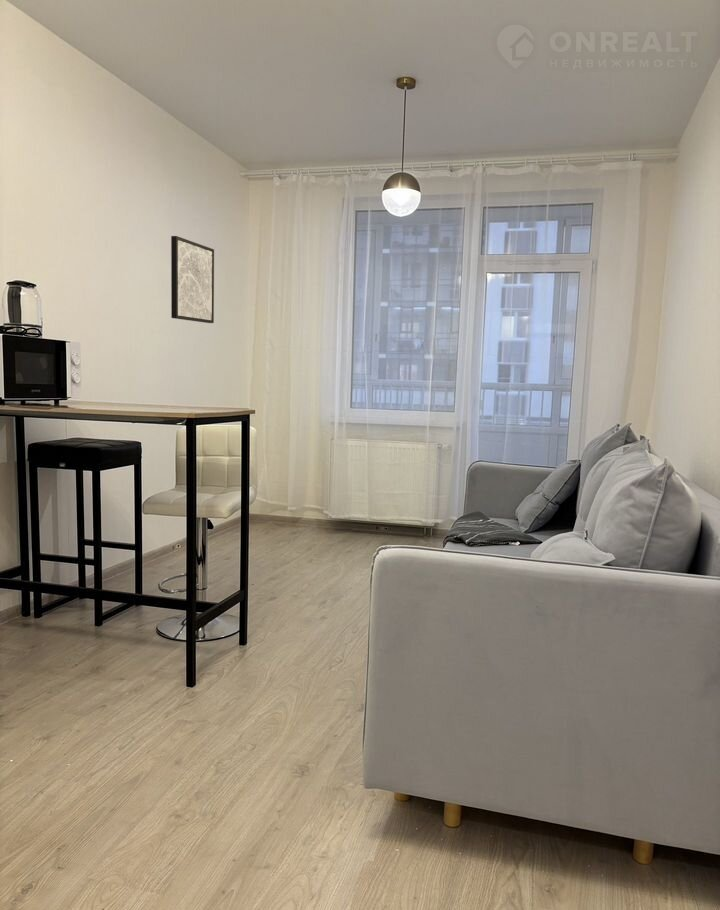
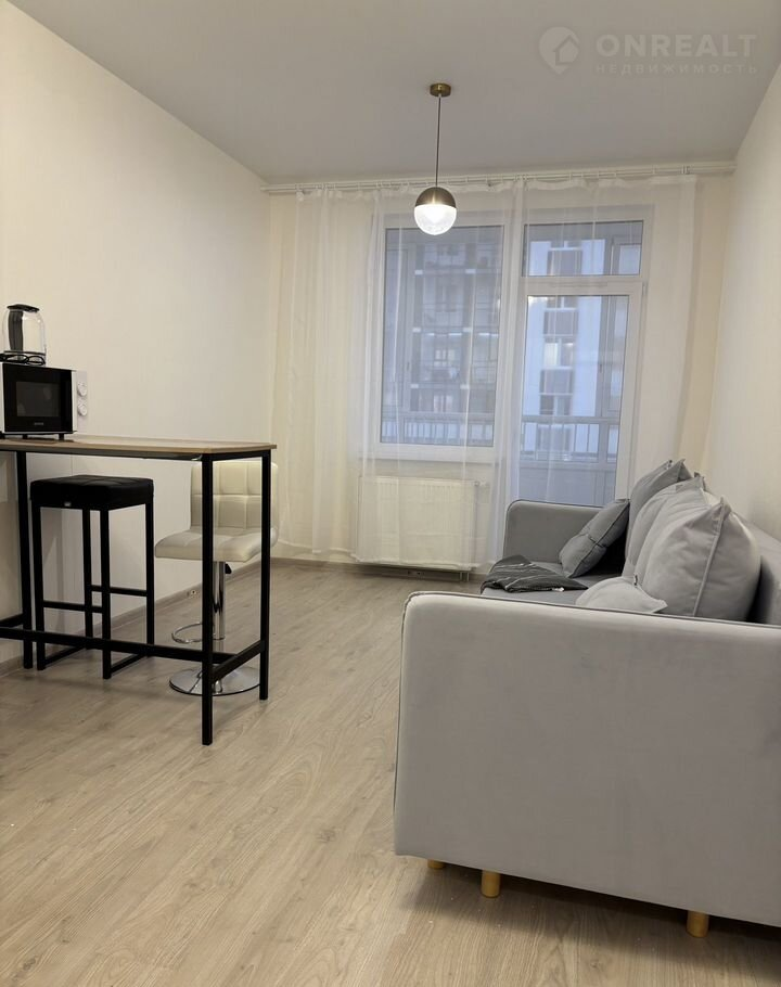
- wall art (193, 282)
